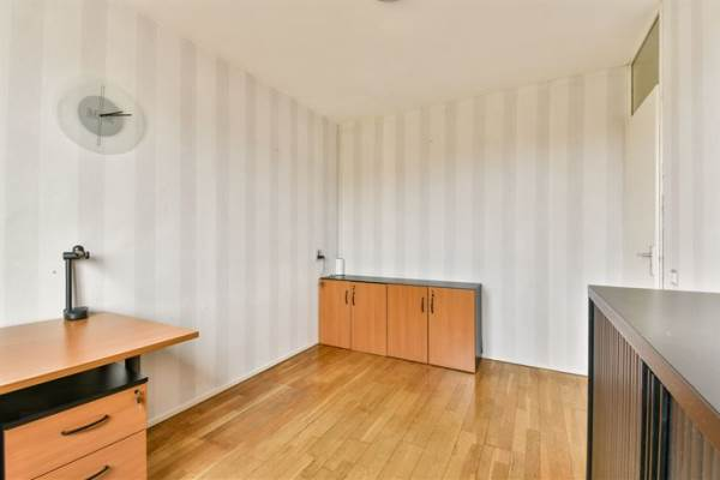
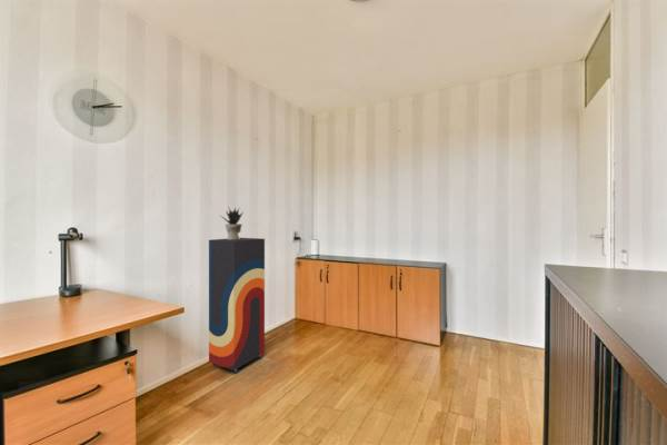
+ potted plant (235, 221)
+ shelving unit (237, 300)
